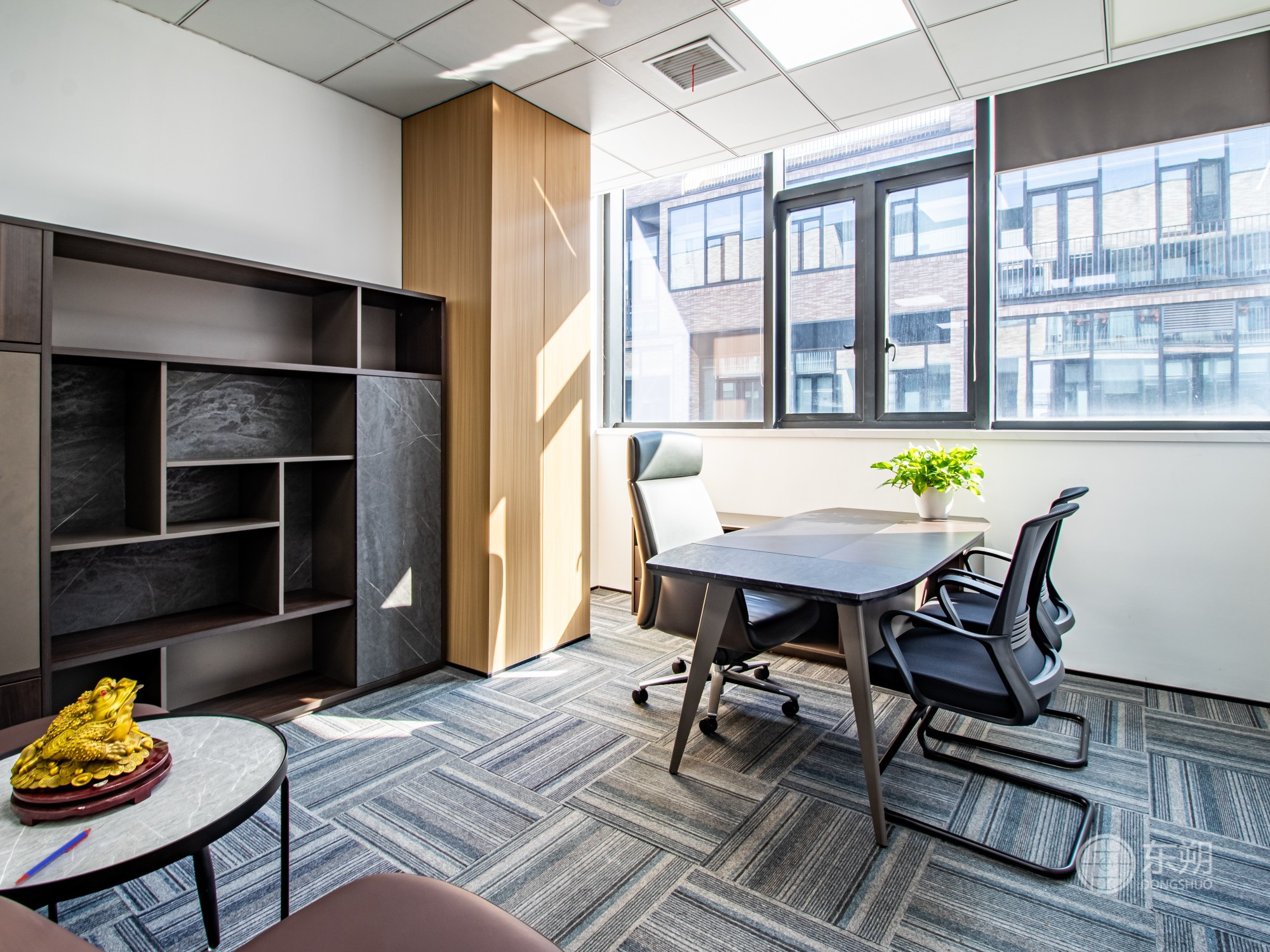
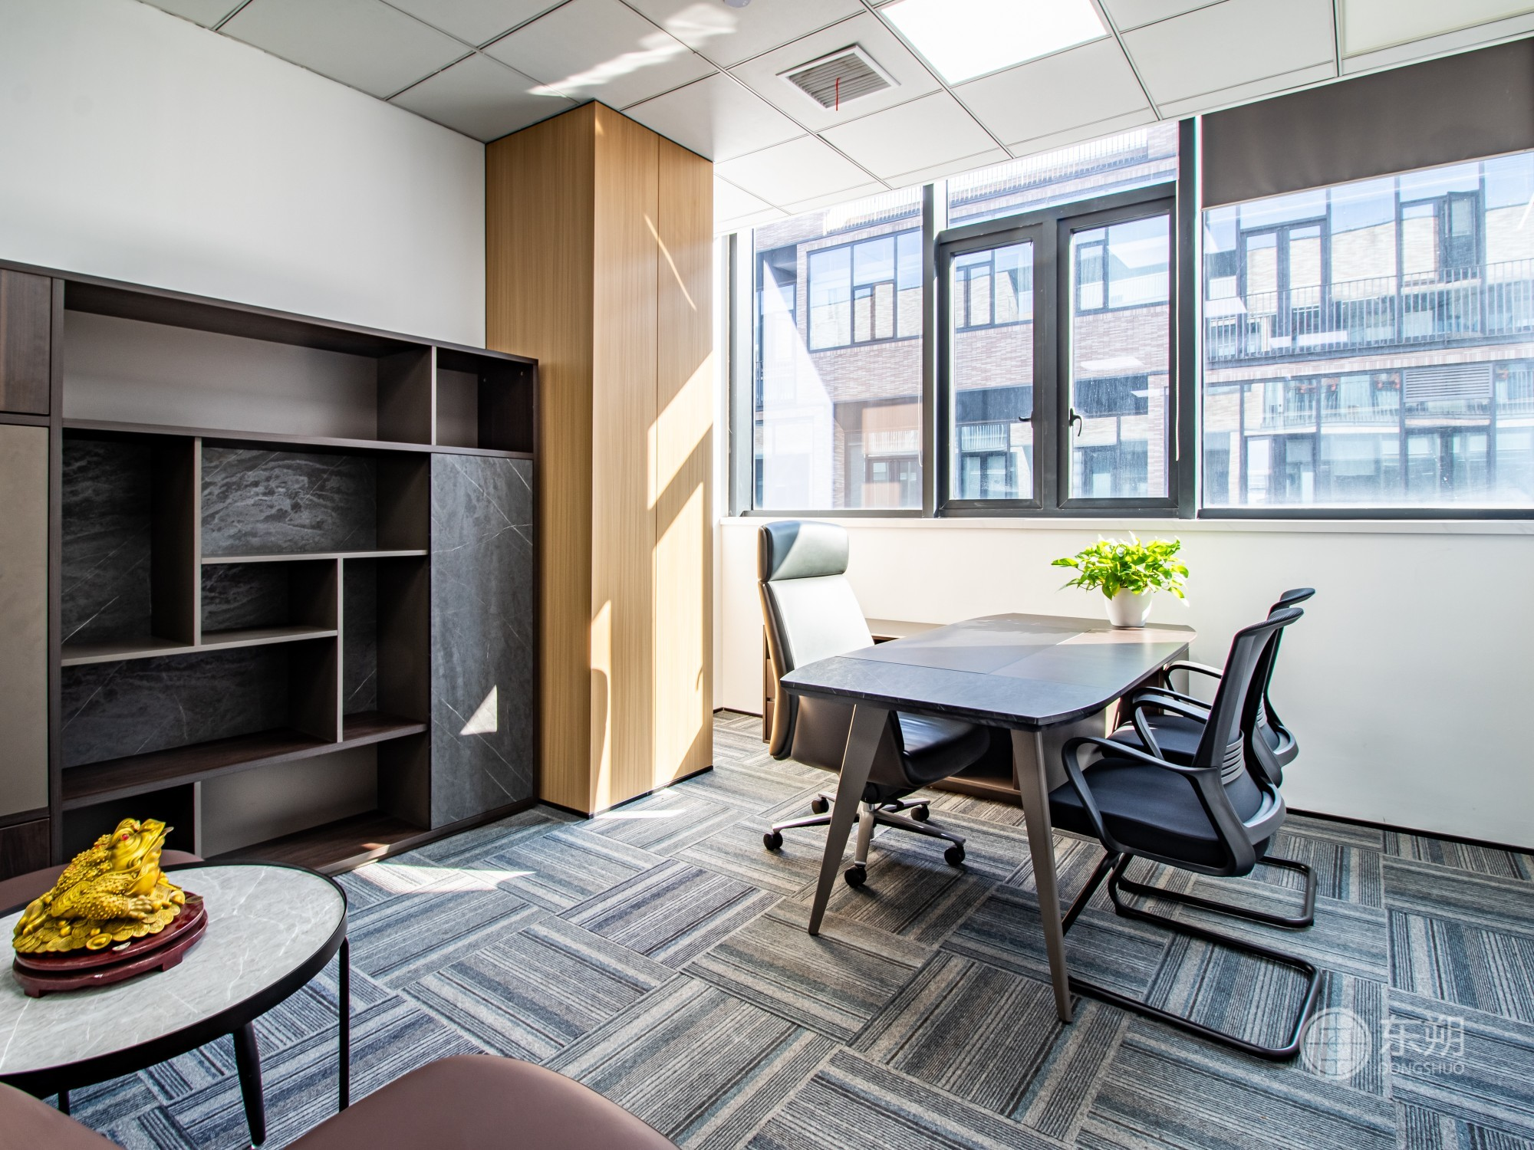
- pen (54, 855)
